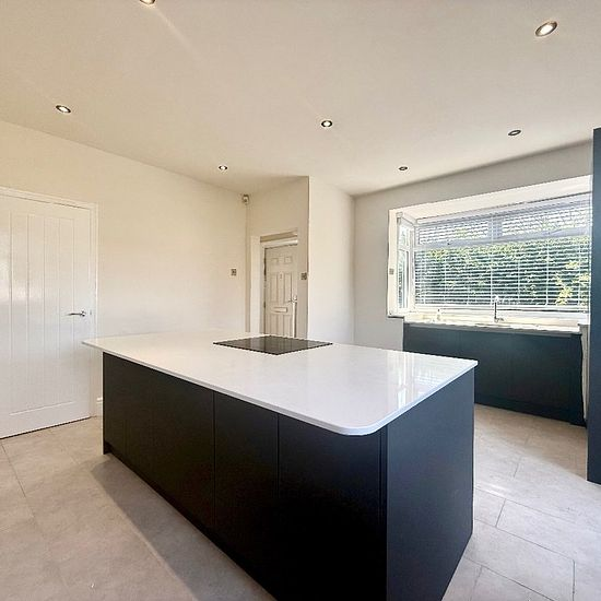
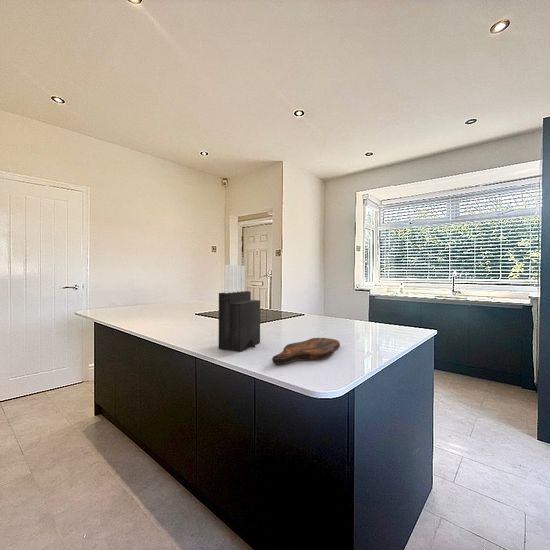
+ cutting board (309, 349)
+ knife block (242, 305)
